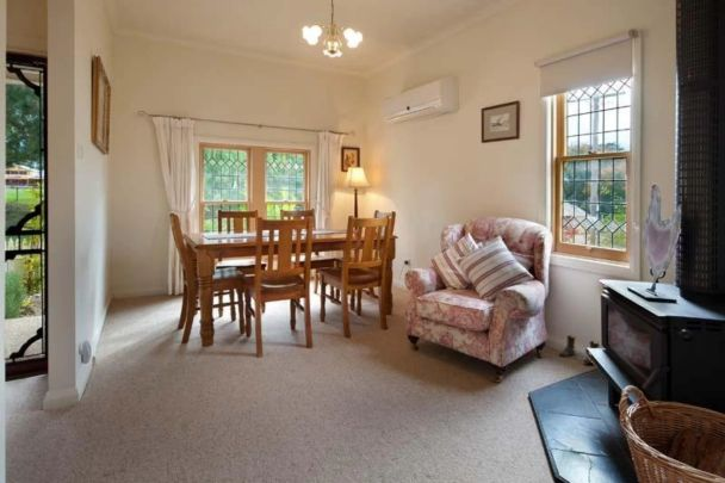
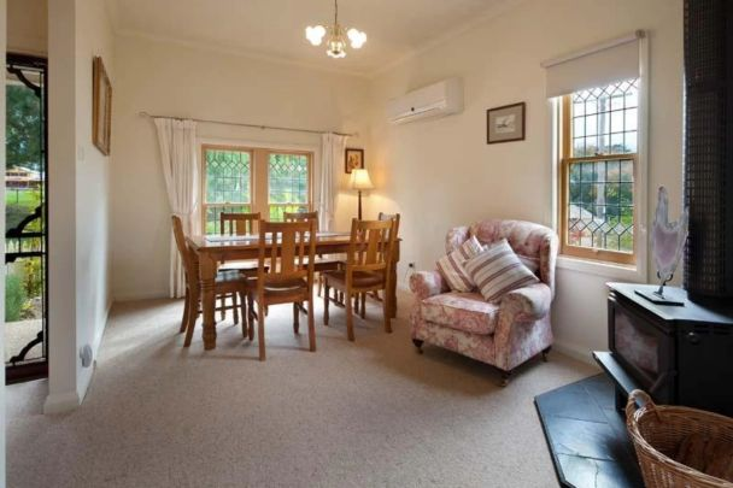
- boots (574, 347)
